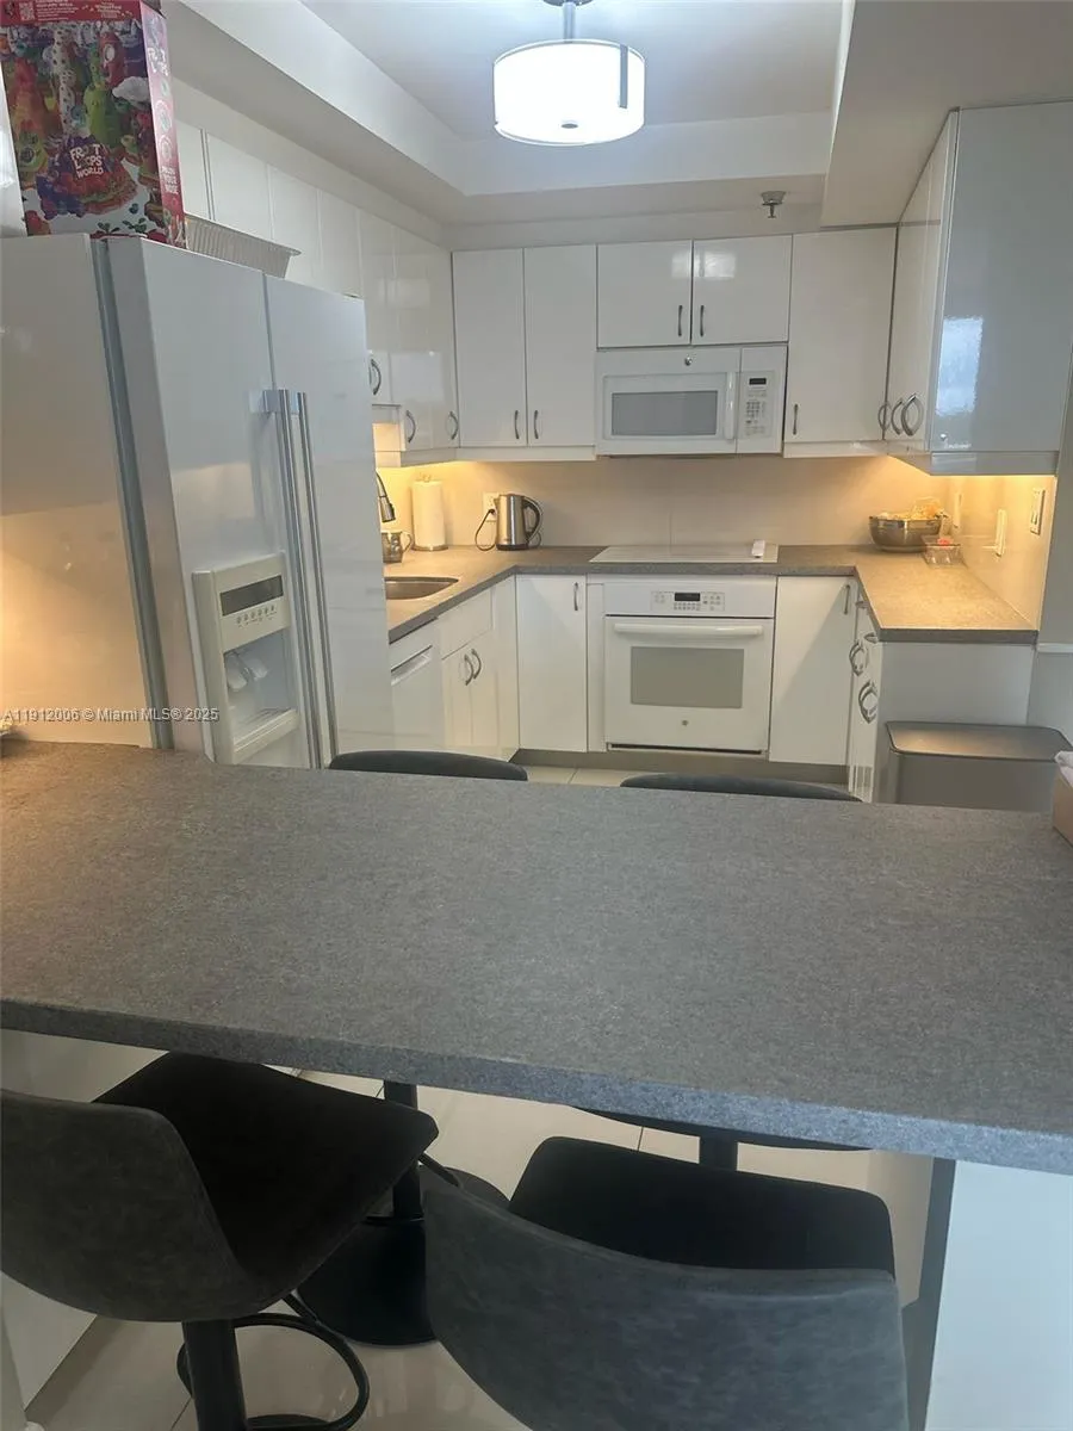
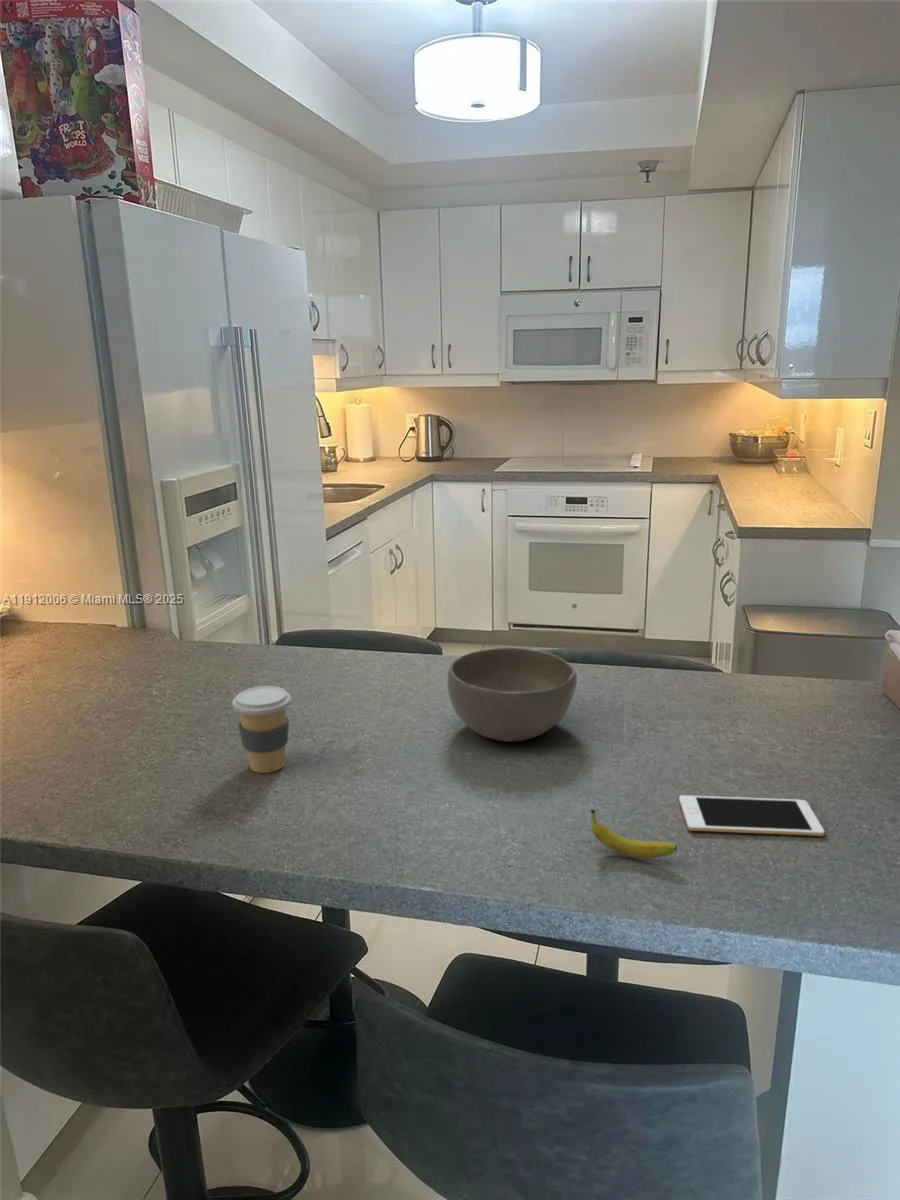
+ coffee cup (264, 730)
+ fruit (632, 839)
+ bowl (511, 698)
+ cell phone (748, 815)
